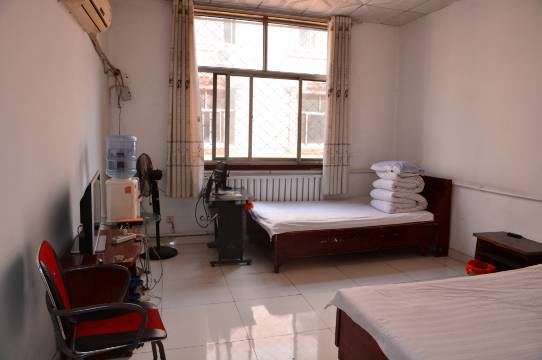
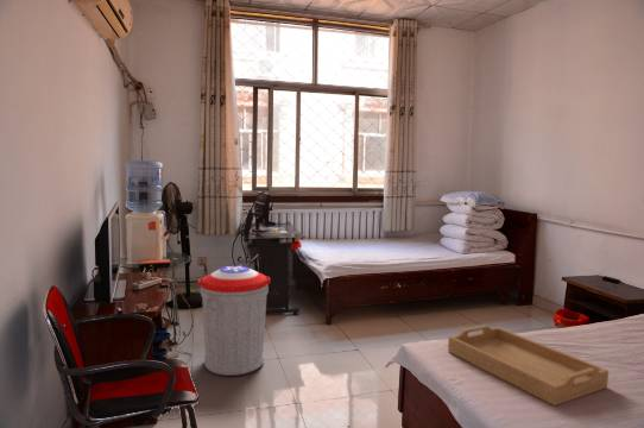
+ trash can (234, 315)
+ serving tray (520, 357)
